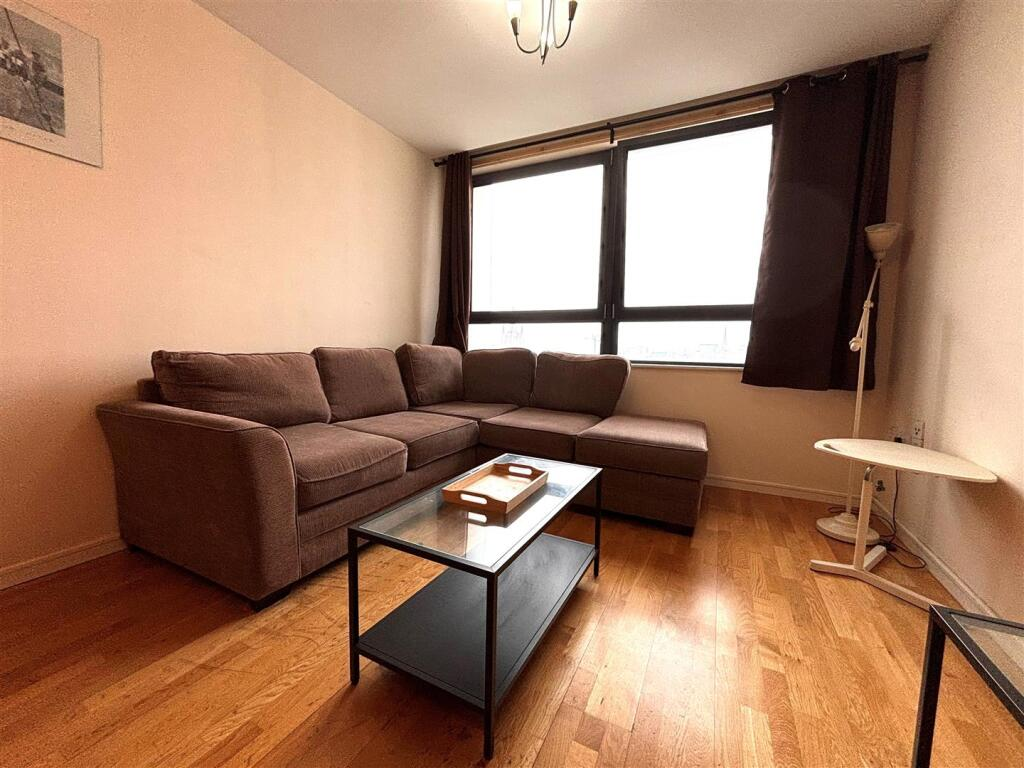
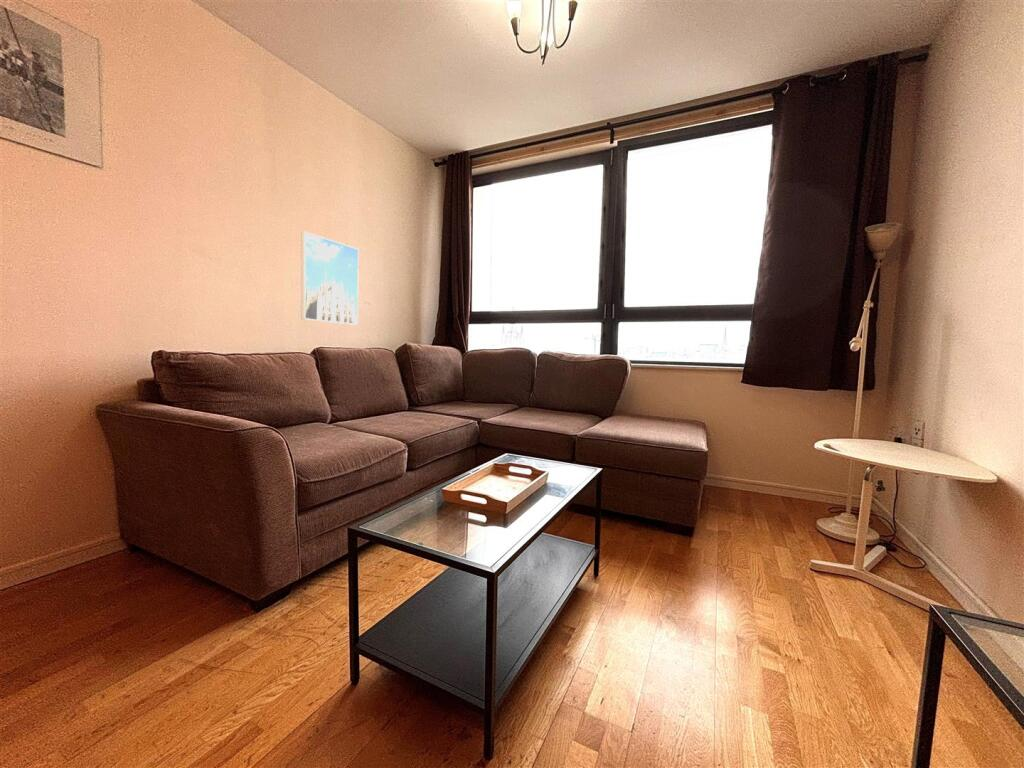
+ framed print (331, 281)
